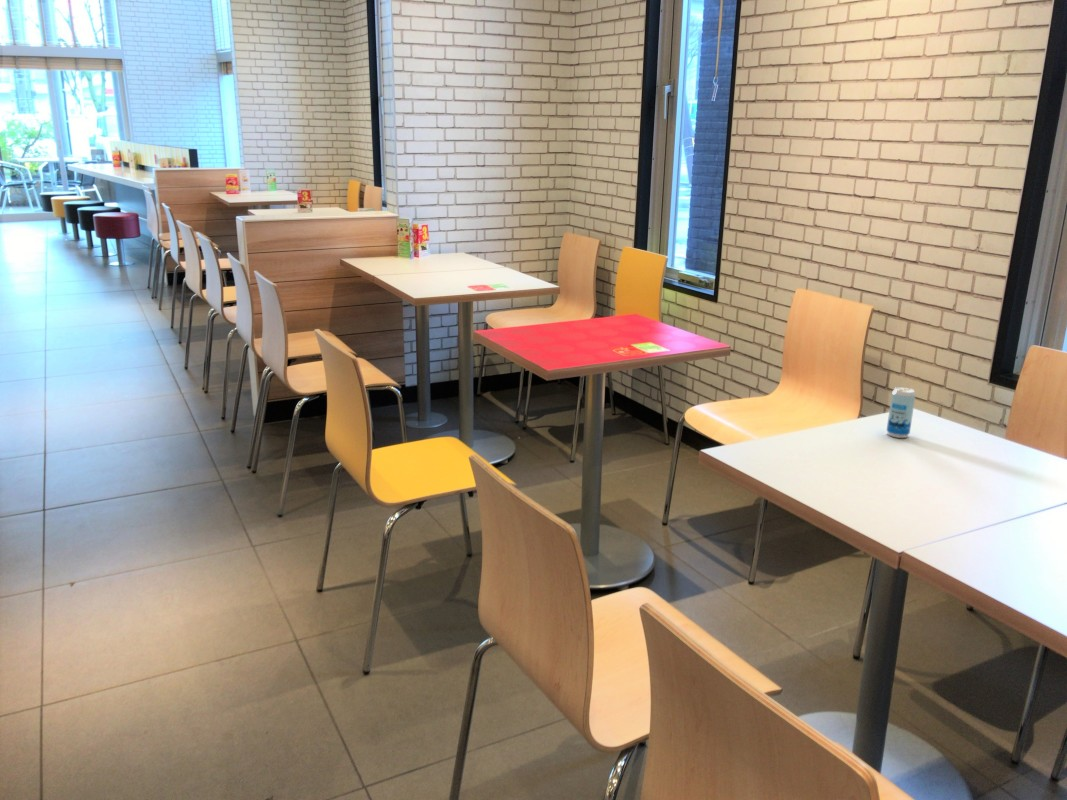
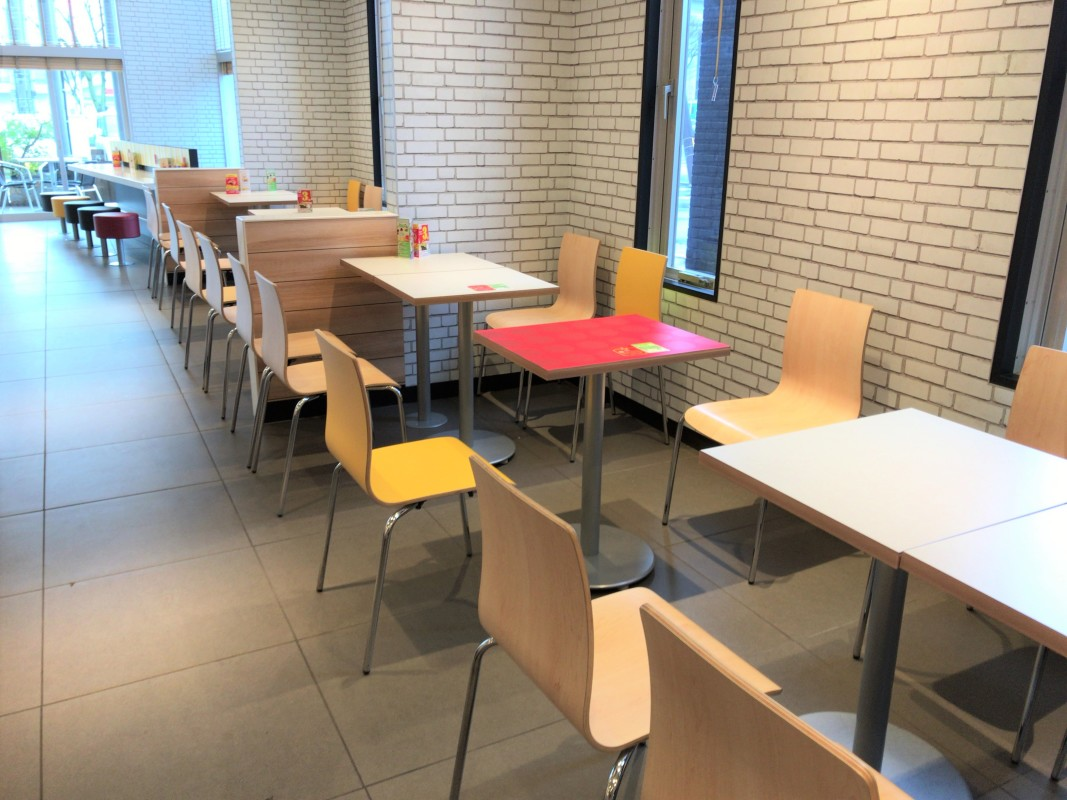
- beverage can (900, 412)
